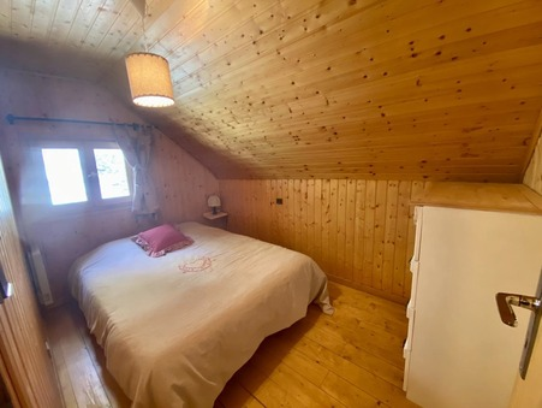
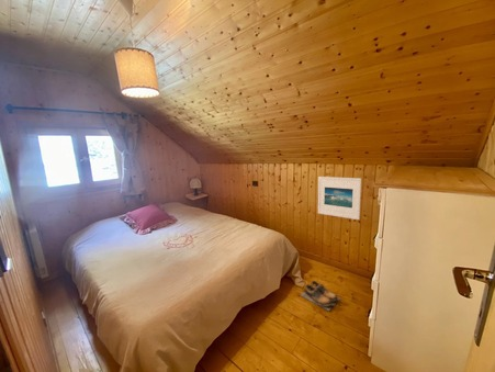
+ shoes (319, 292)
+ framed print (337, 196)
